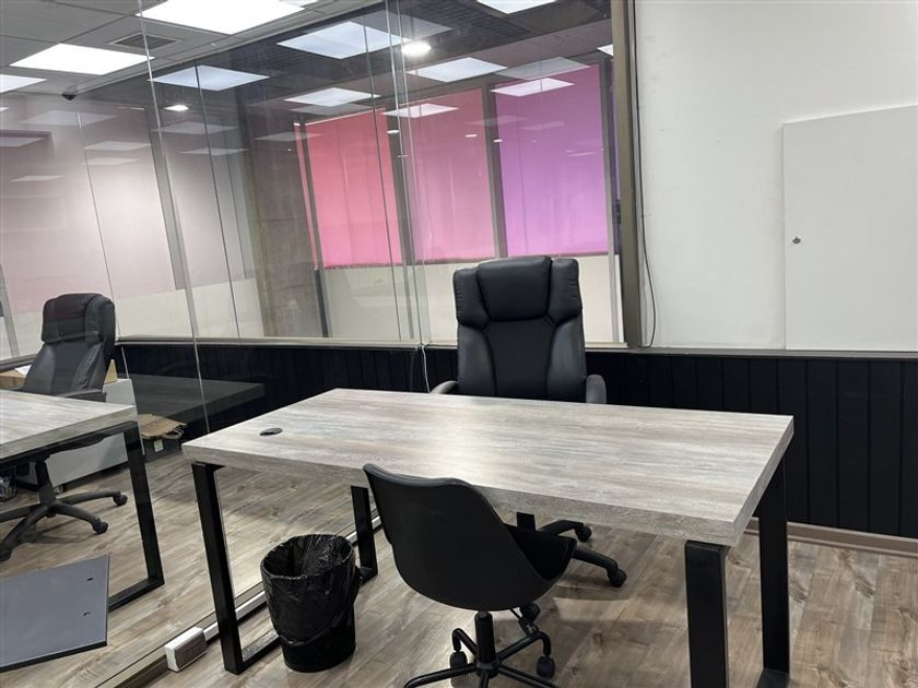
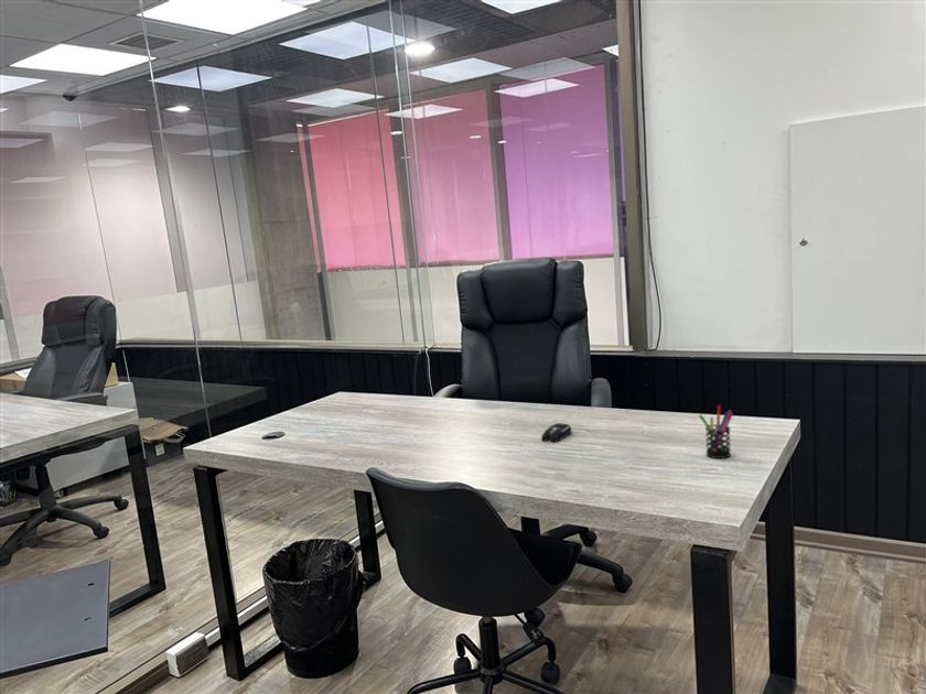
+ computer mouse (557, 431)
+ pen holder (714, 431)
